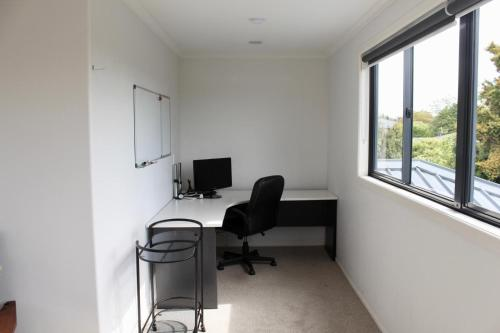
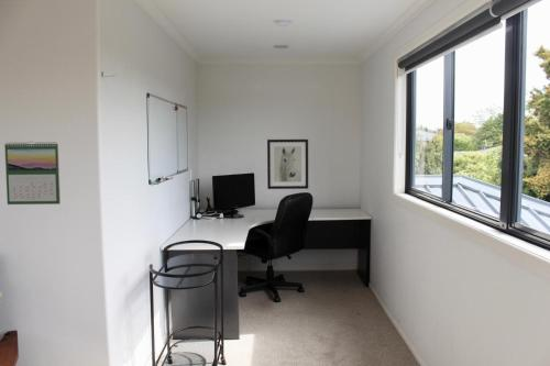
+ calendar (32, 173)
+ wall art (287, 164)
